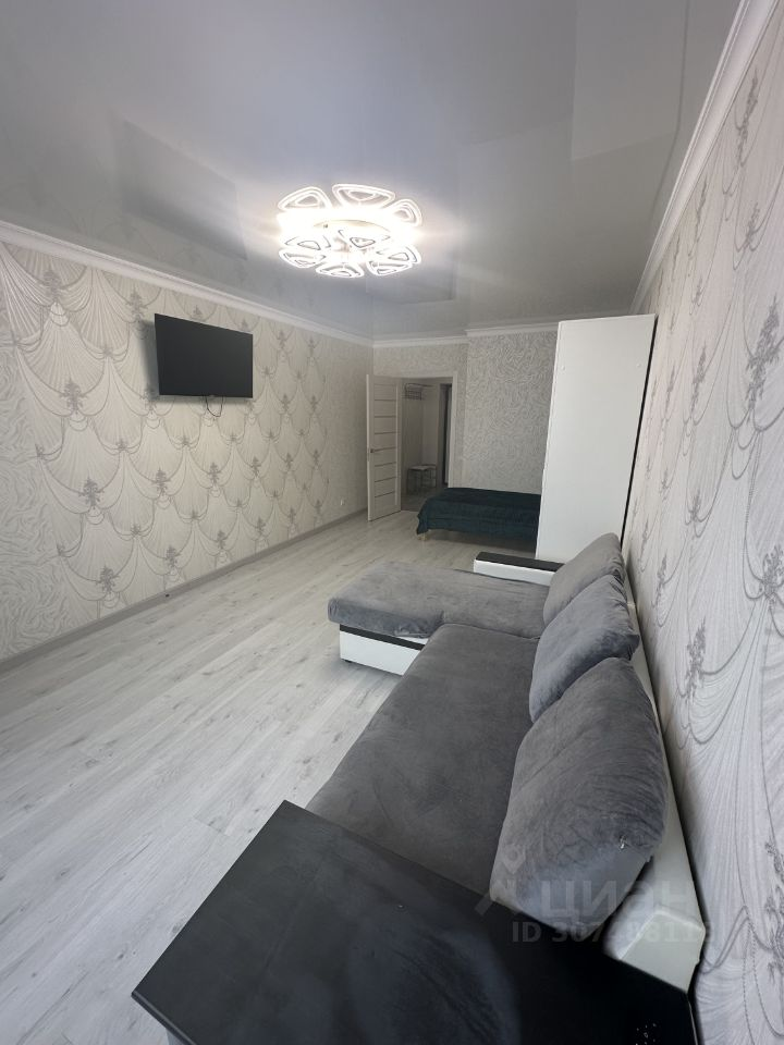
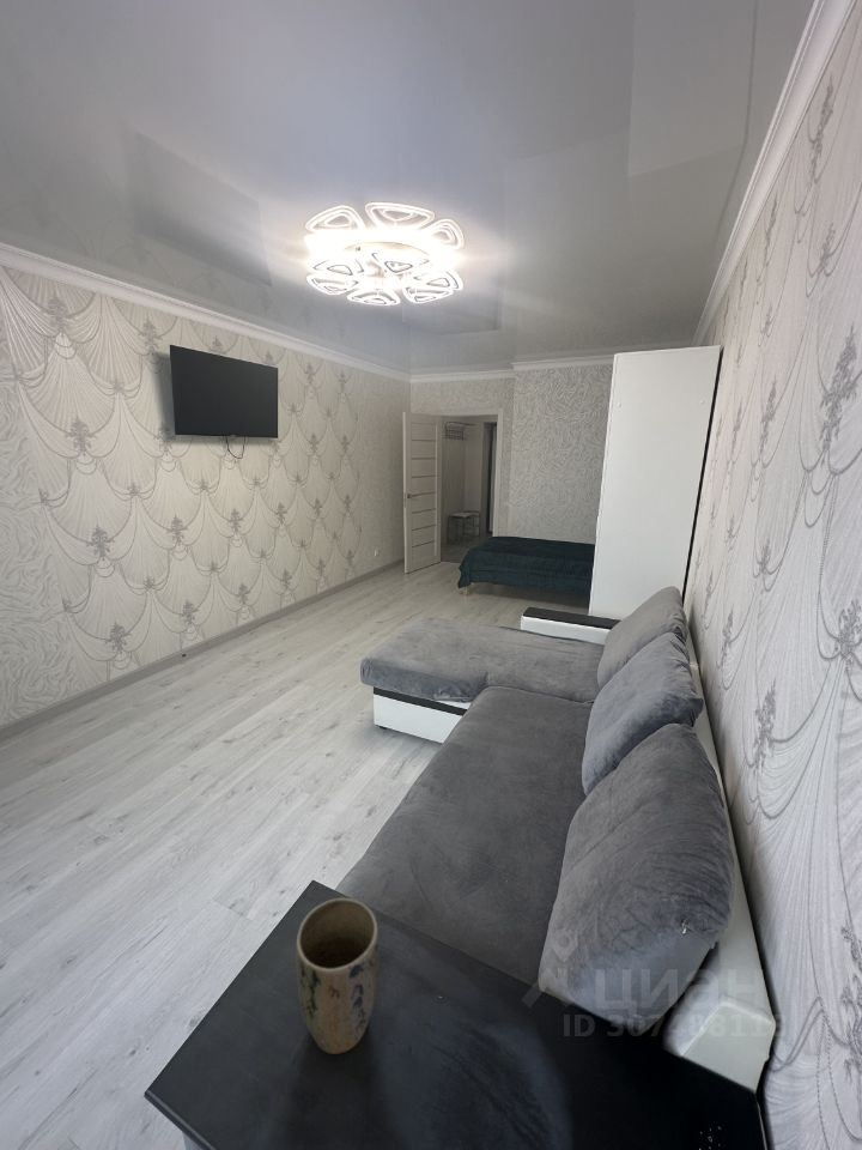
+ plant pot (338, 978)
